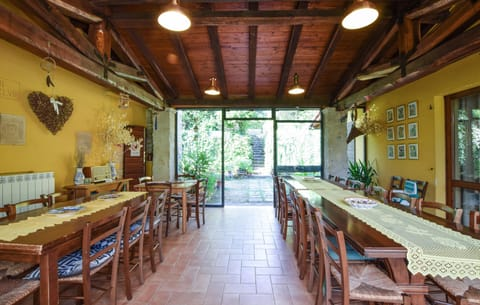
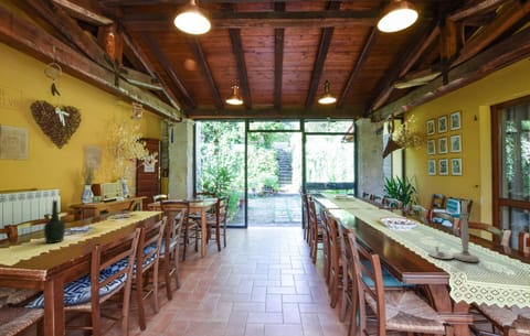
+ bottle (54, 220)
+ candlestick (462, 227)
